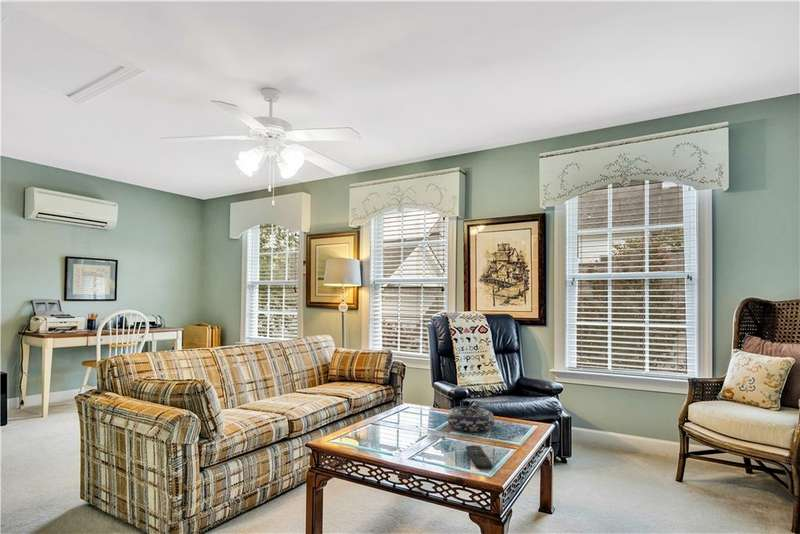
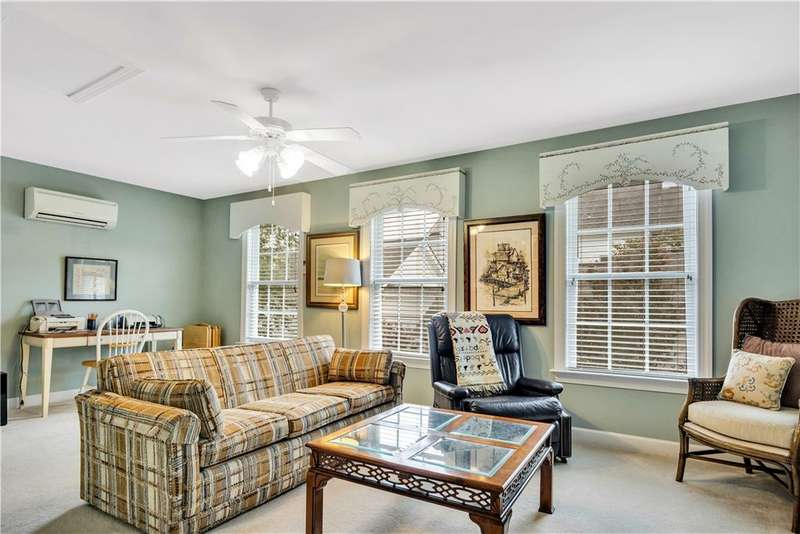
- remote control (478, 456)
- decorative bowl (470, 418)
